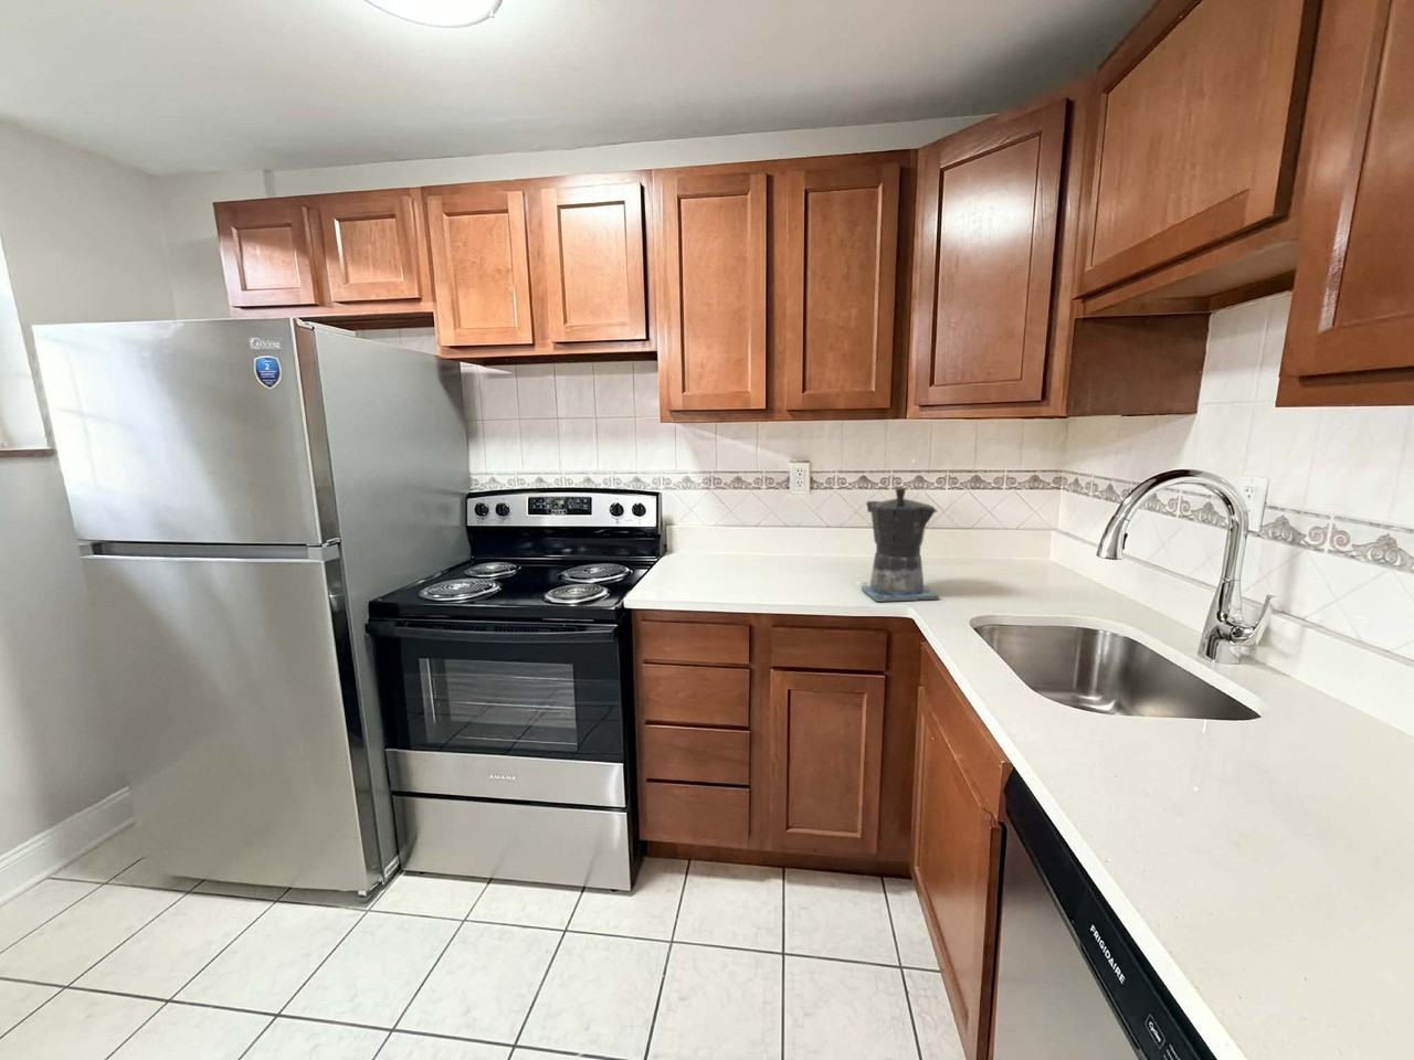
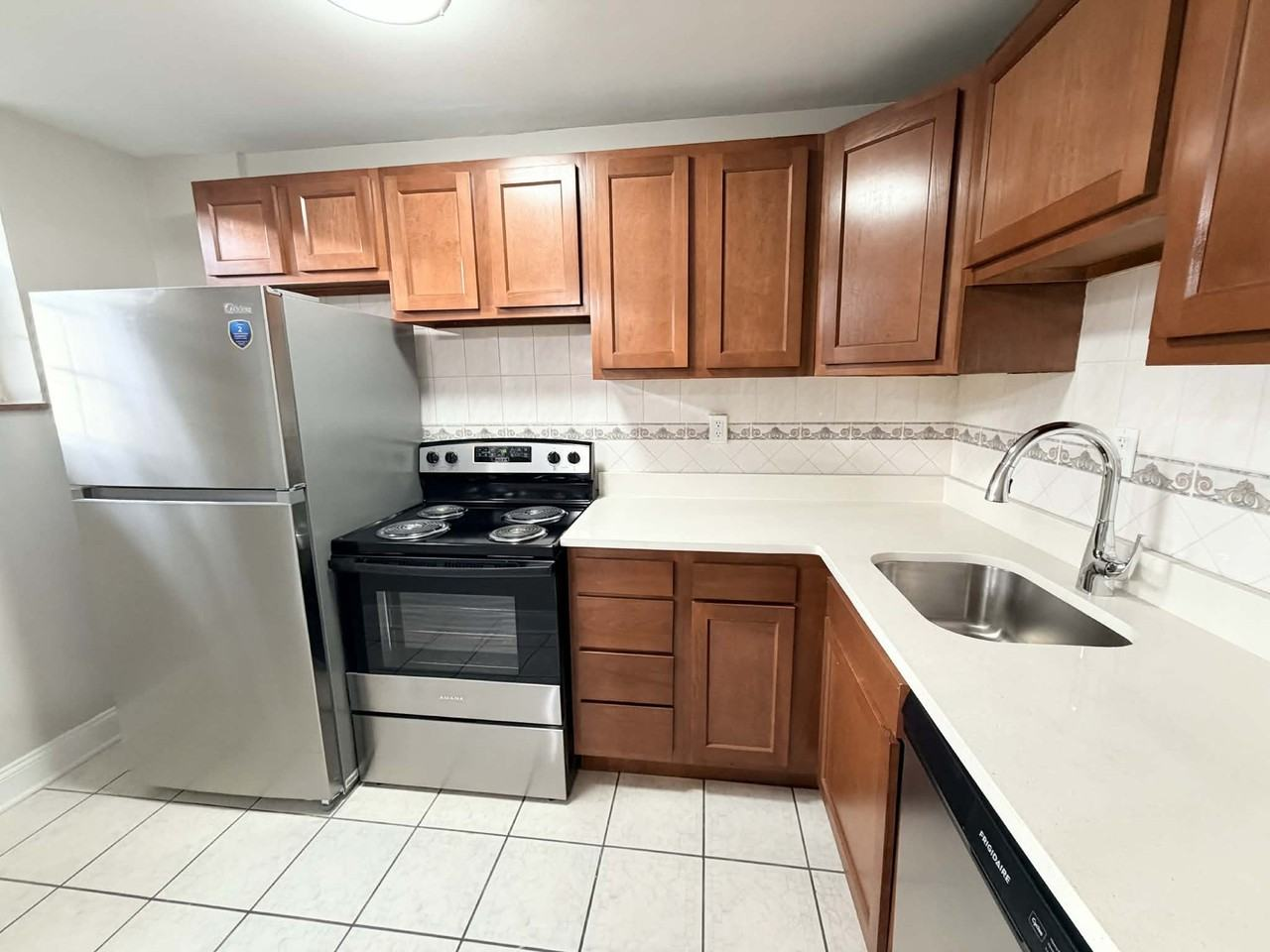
- coffee maker (897, 540)
